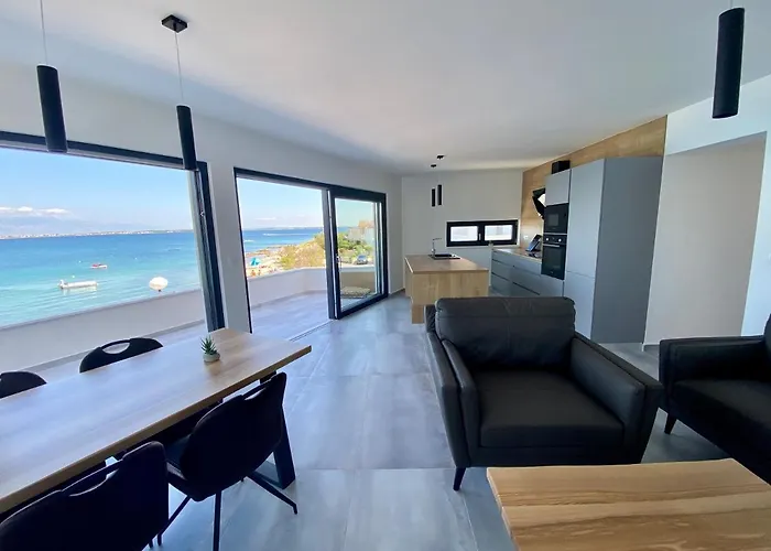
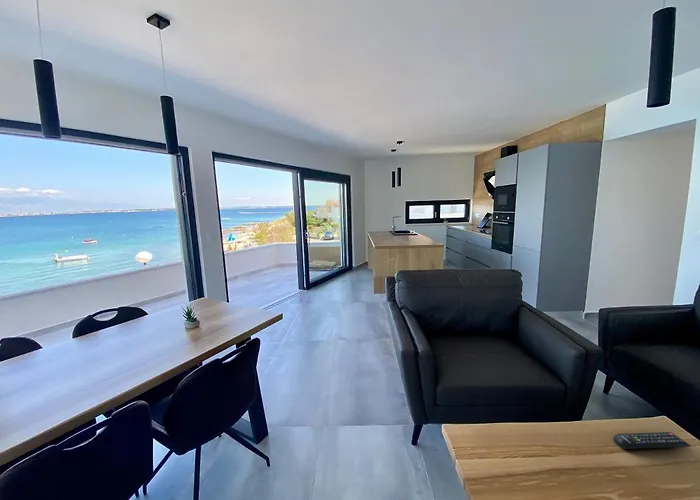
+ remote control (651, 441)
